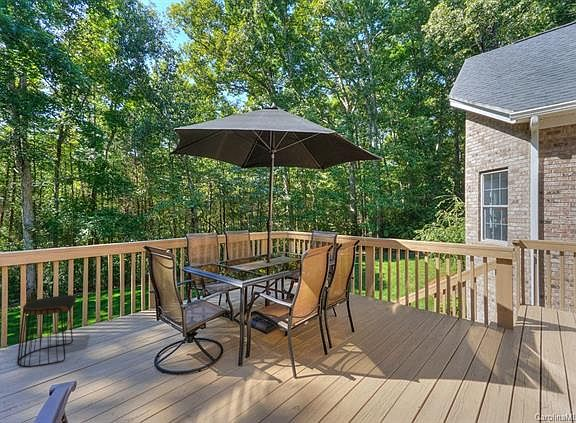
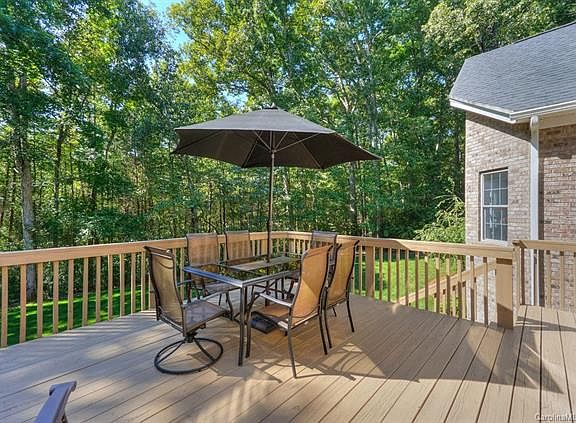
- stool (47, 328)
